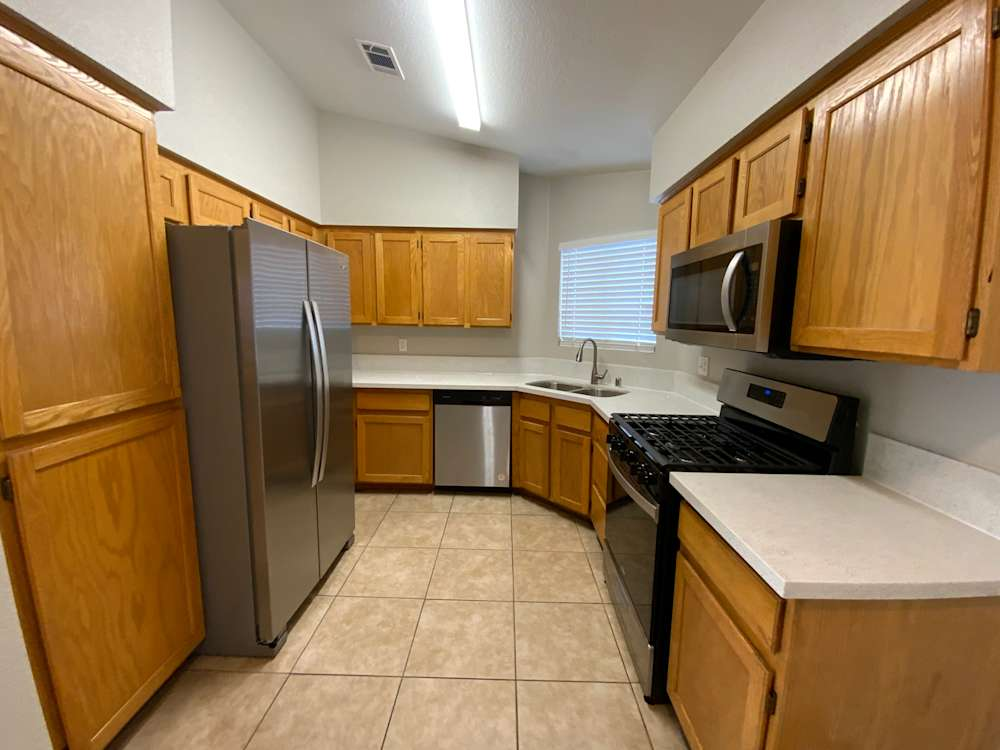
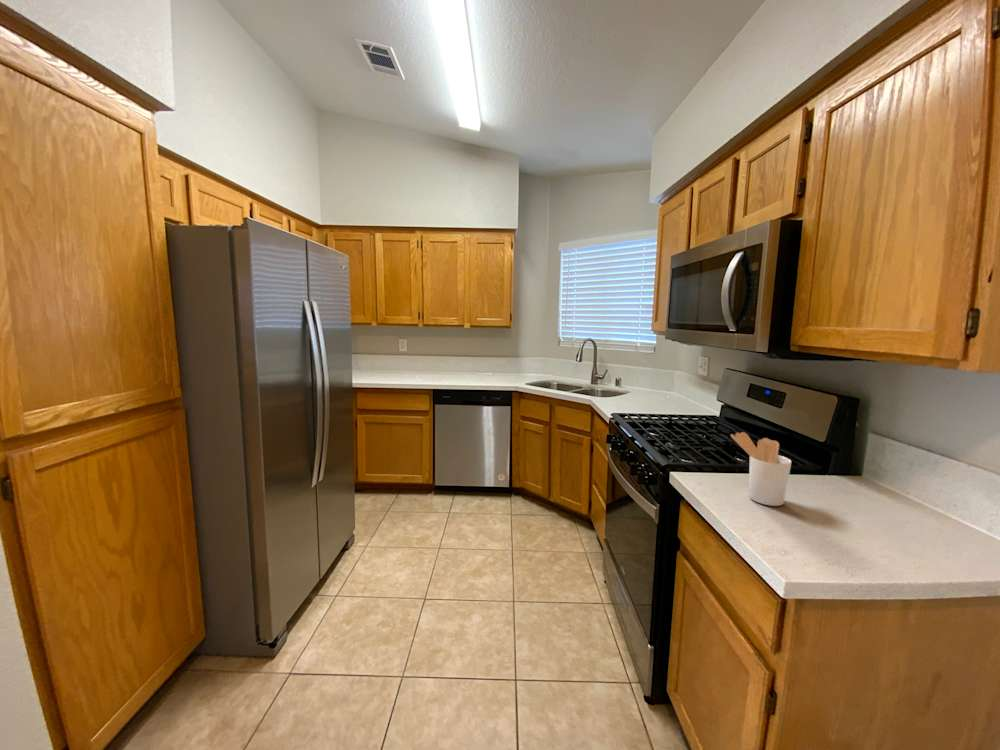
+ utensil holder (758, 466)
